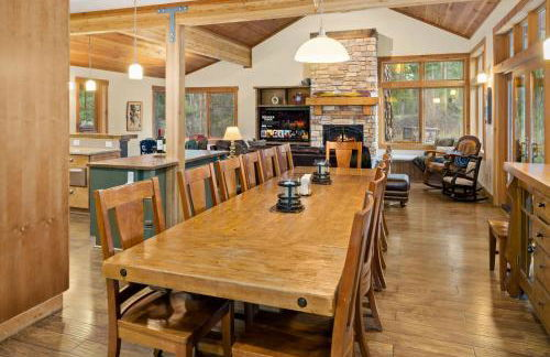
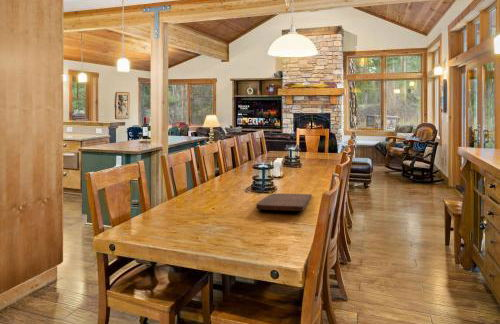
+ cutting board (285, 201)
